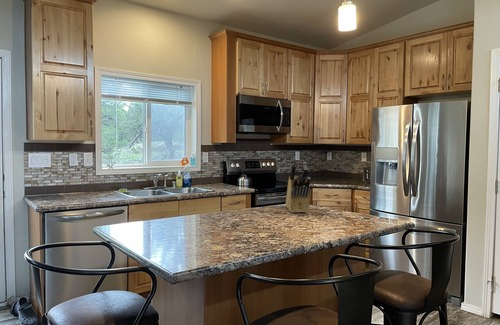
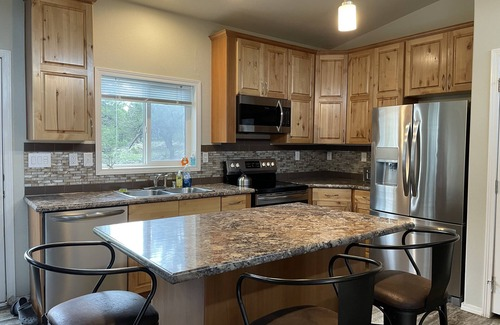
- knife block (297, 185)
